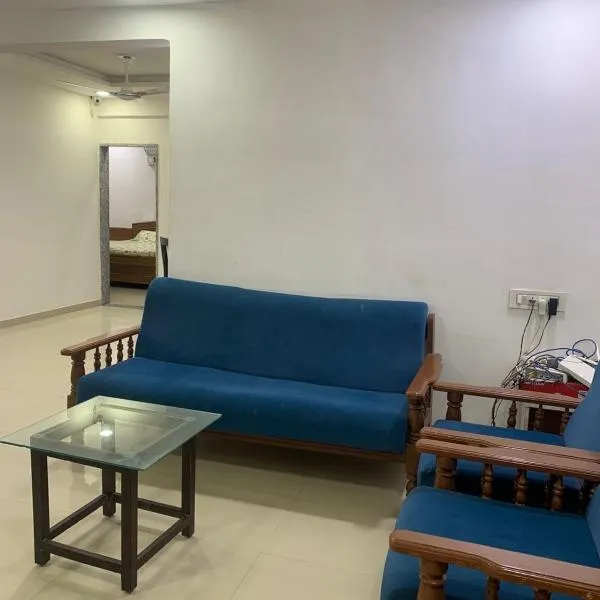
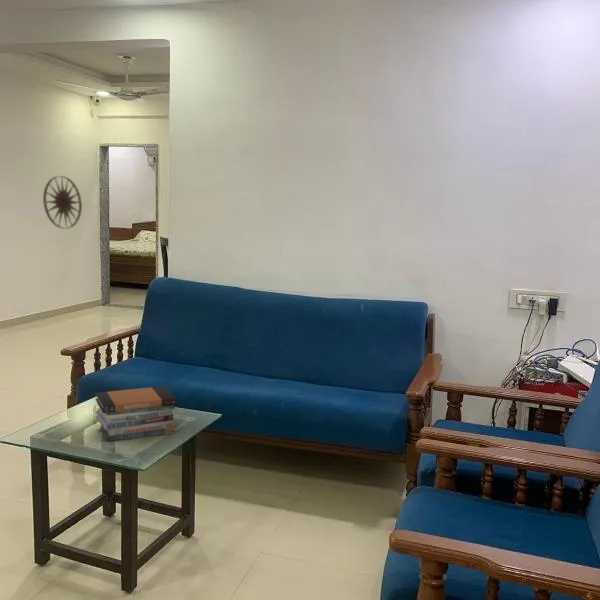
+ wall art (63, 202)
+ book stack (135, 413)
